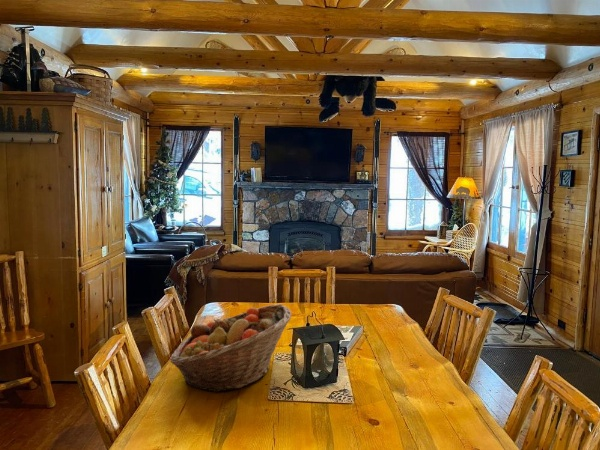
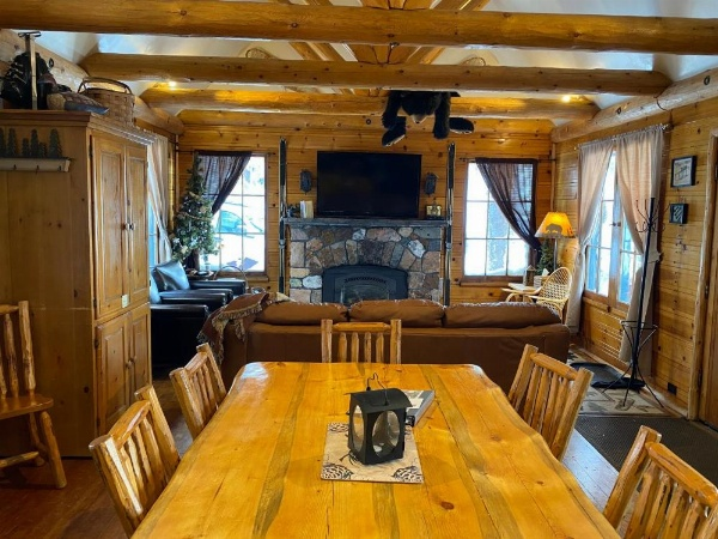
- fruit basket (233, 341)
